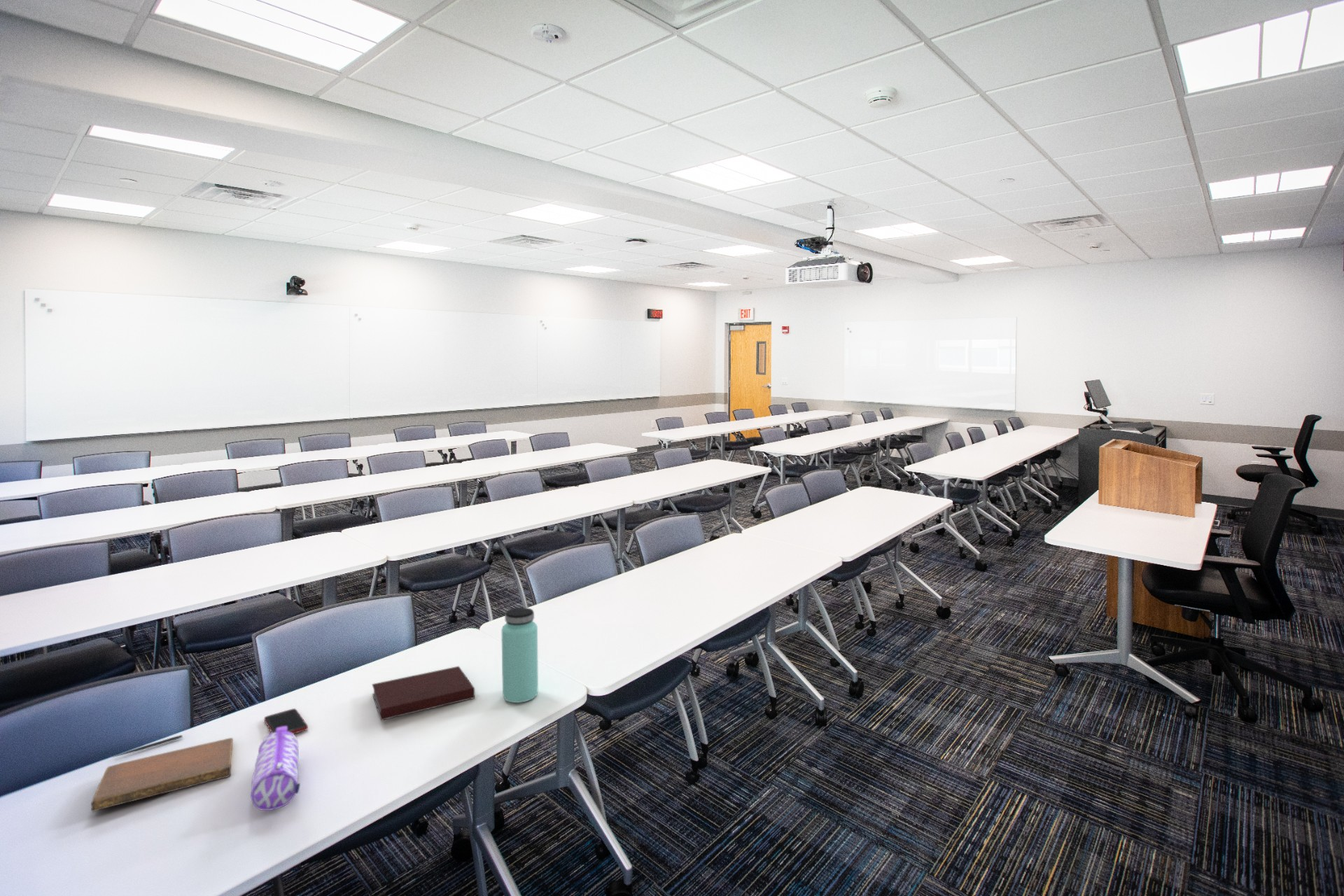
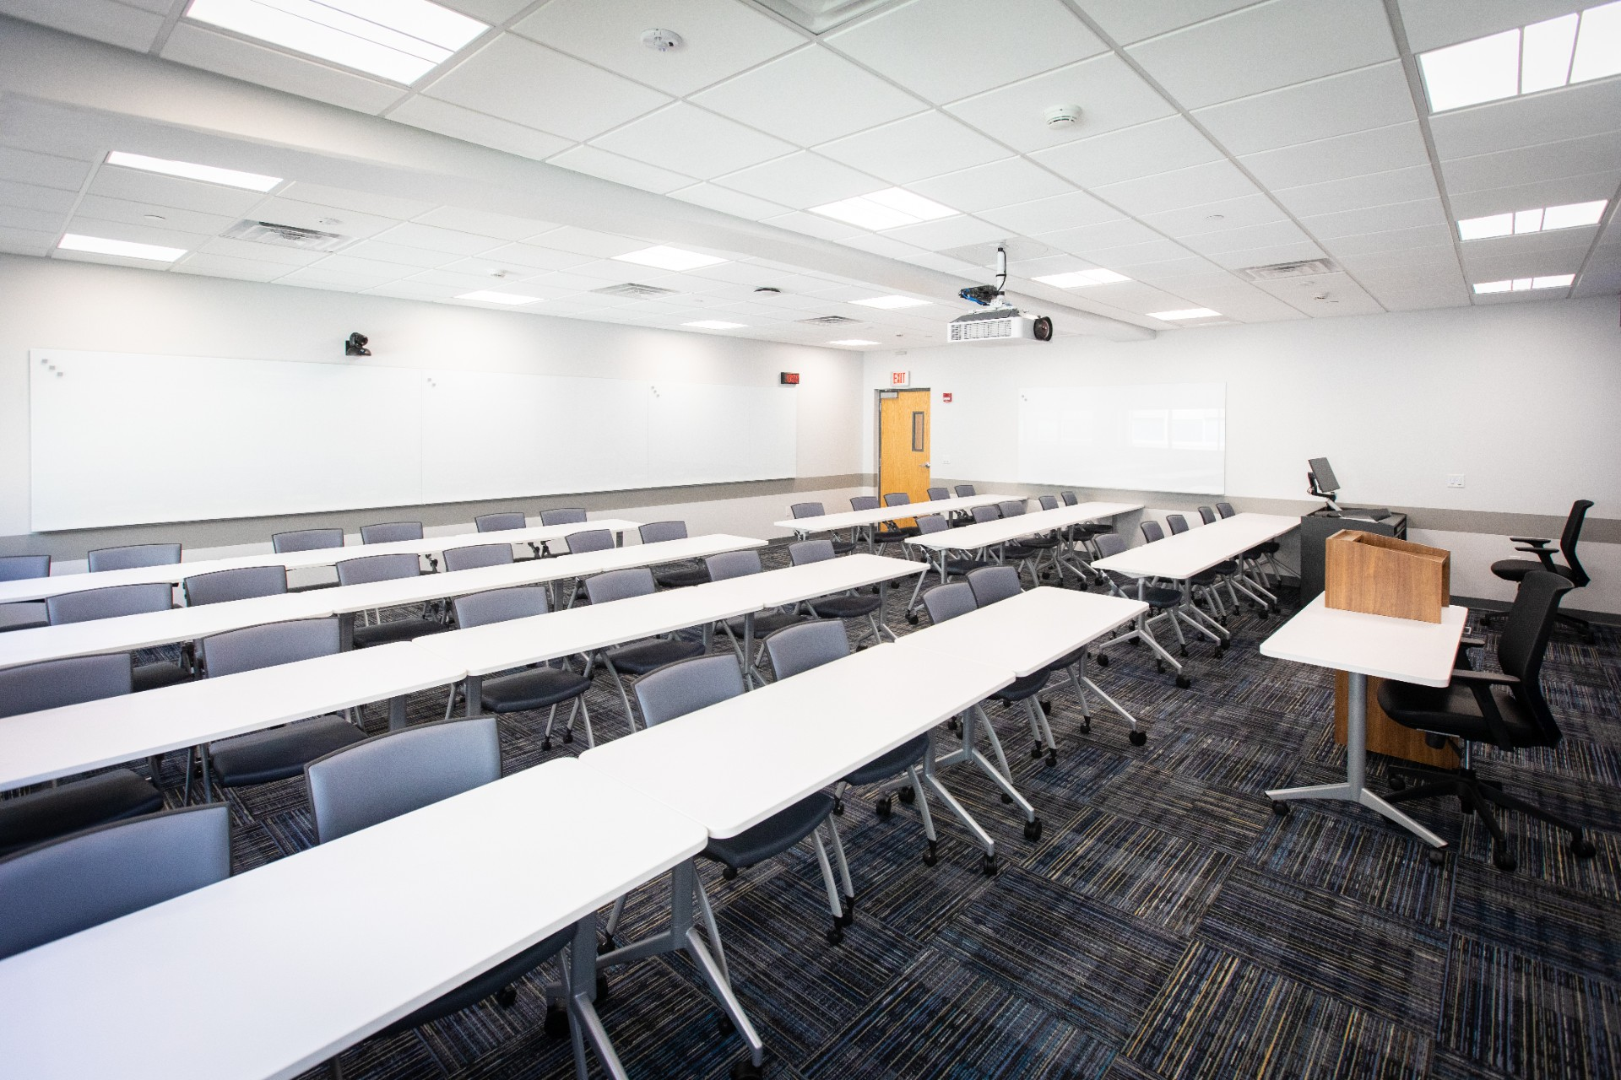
- pen (148, 746)
- pencil case (276, 767)
- cell phone (286, 723)
- notebook (169, 771)
- notebook (423, 691)
- bottle (519, 653)
